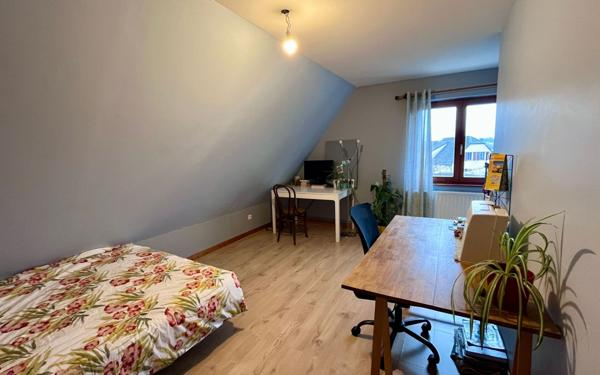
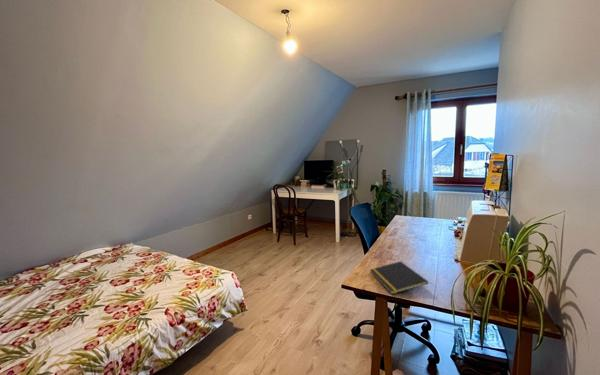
+ notepad (396, 276)
